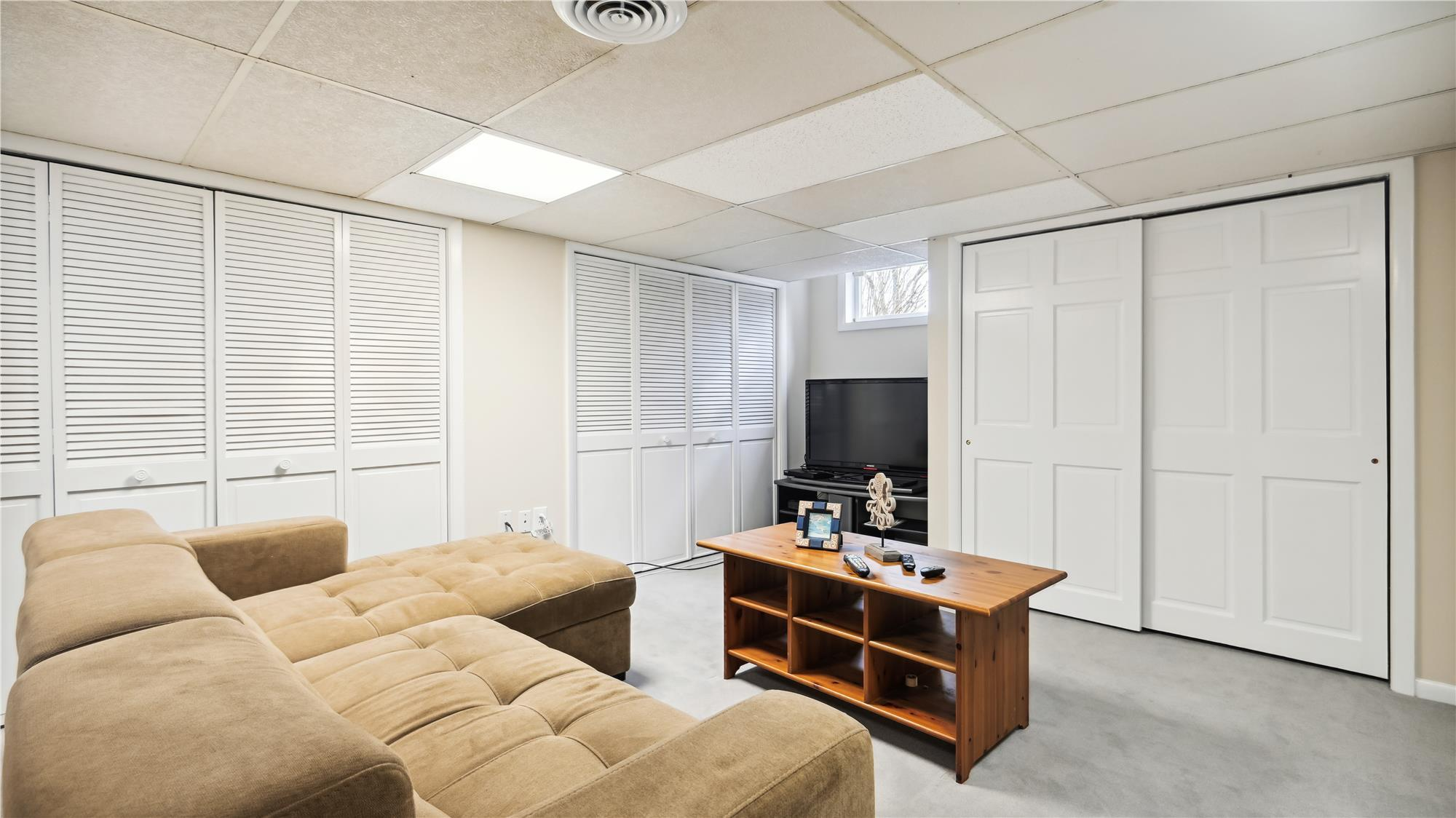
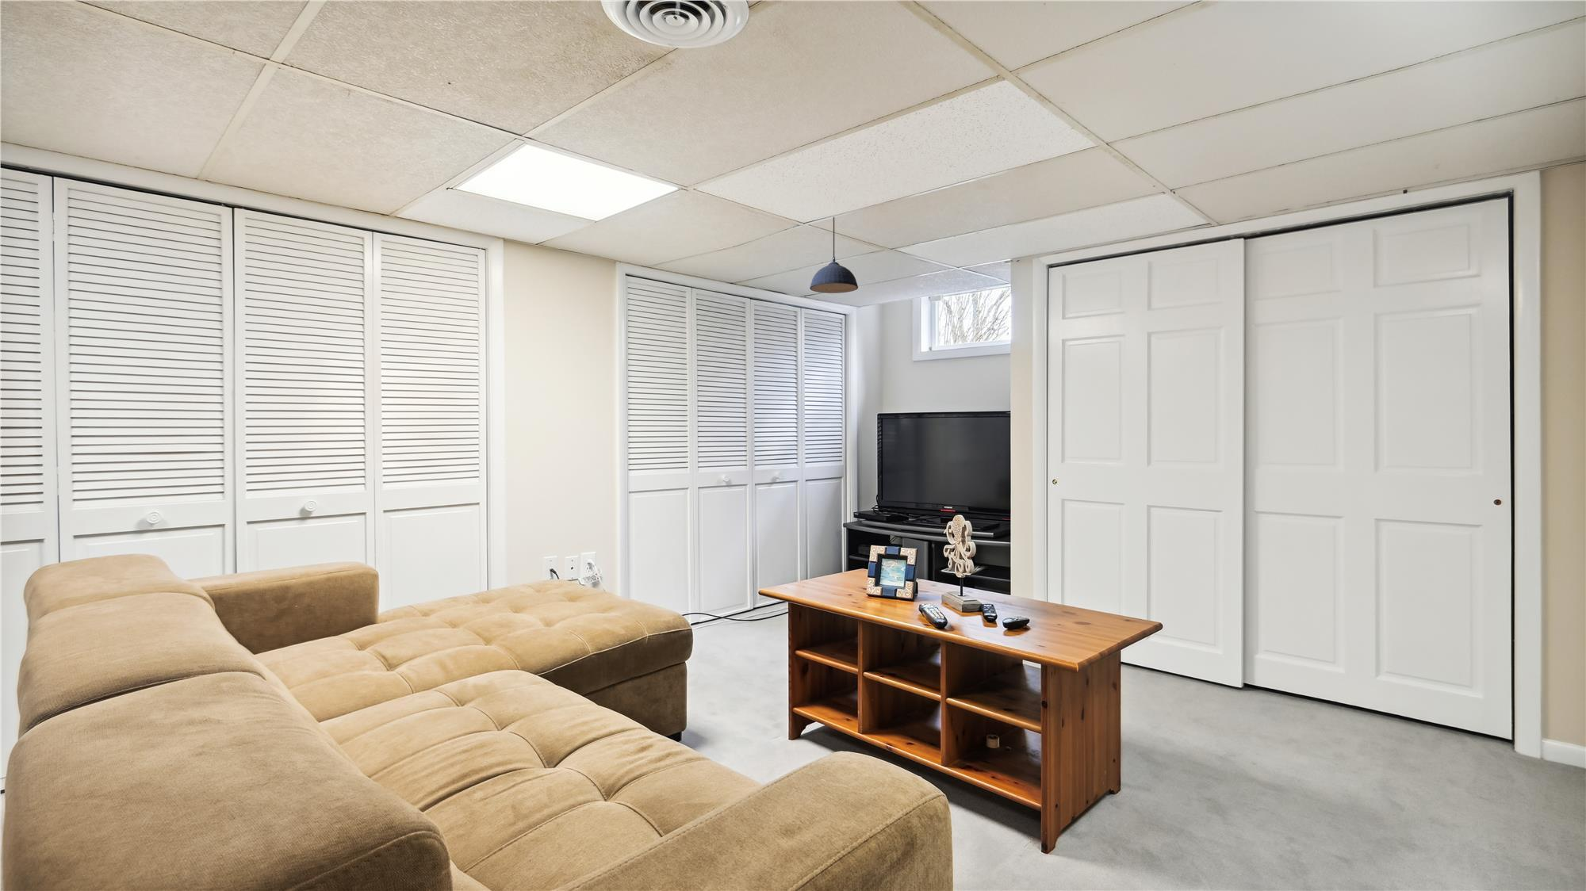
+ pendant light (833, 252)
